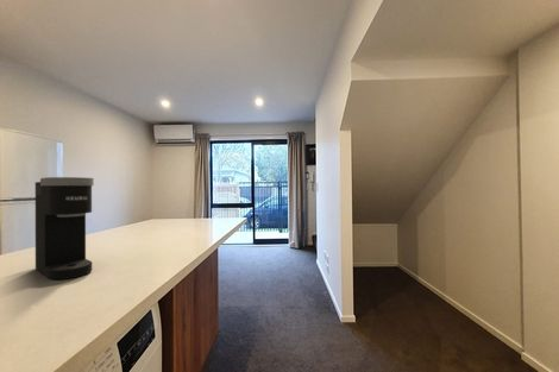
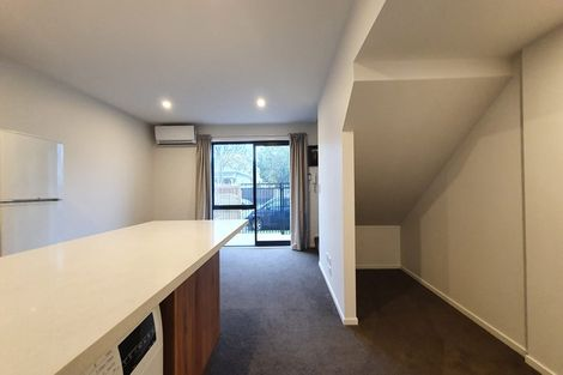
- coffee maker (63, 223)
